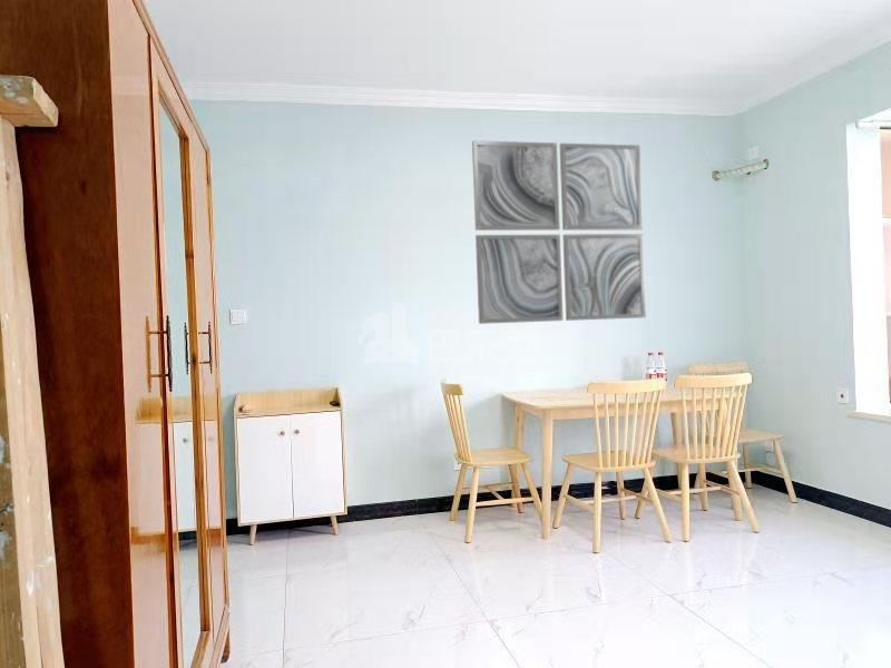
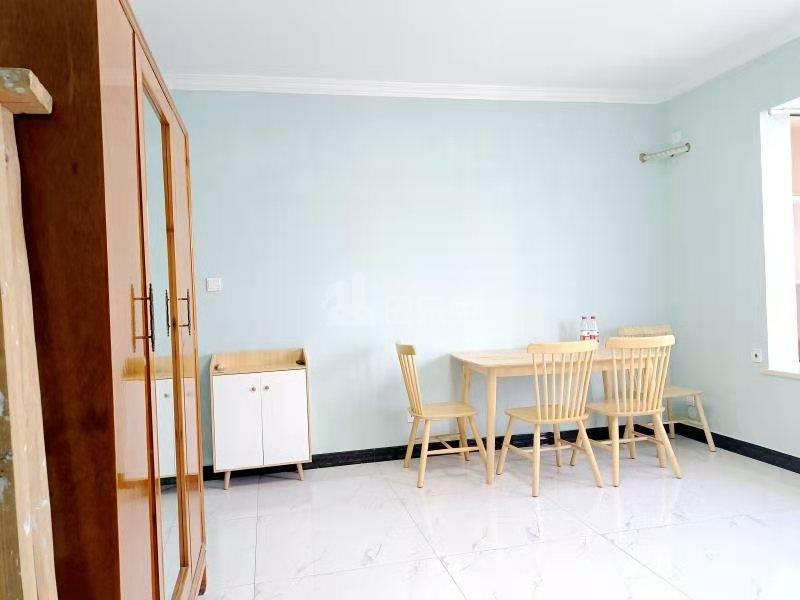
- wall art (562, 229)
